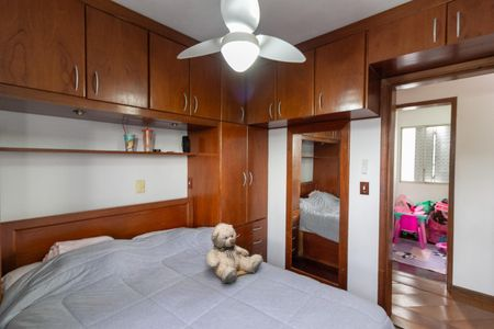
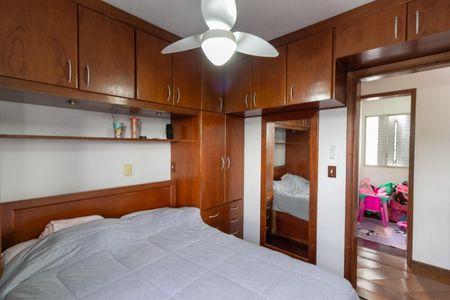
- teddy bear (229, 248)
